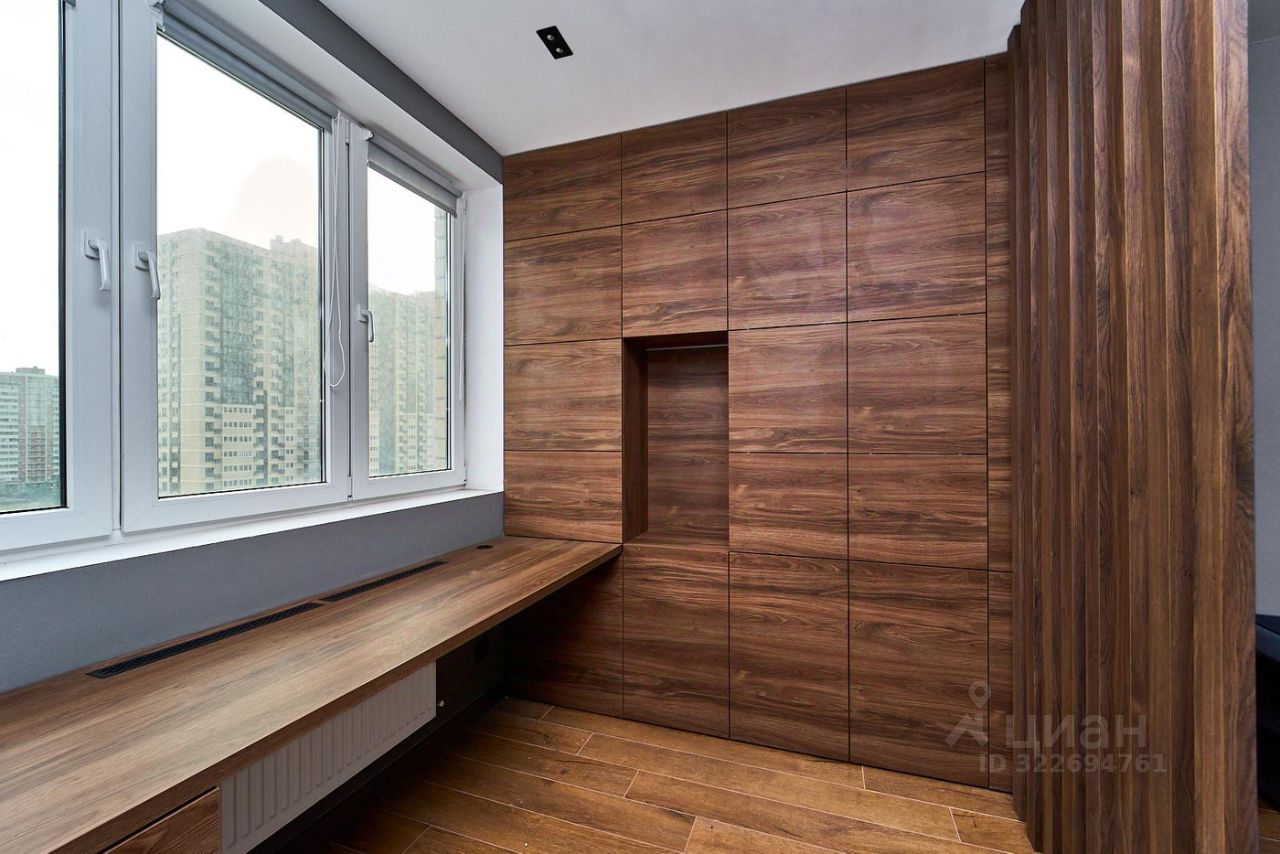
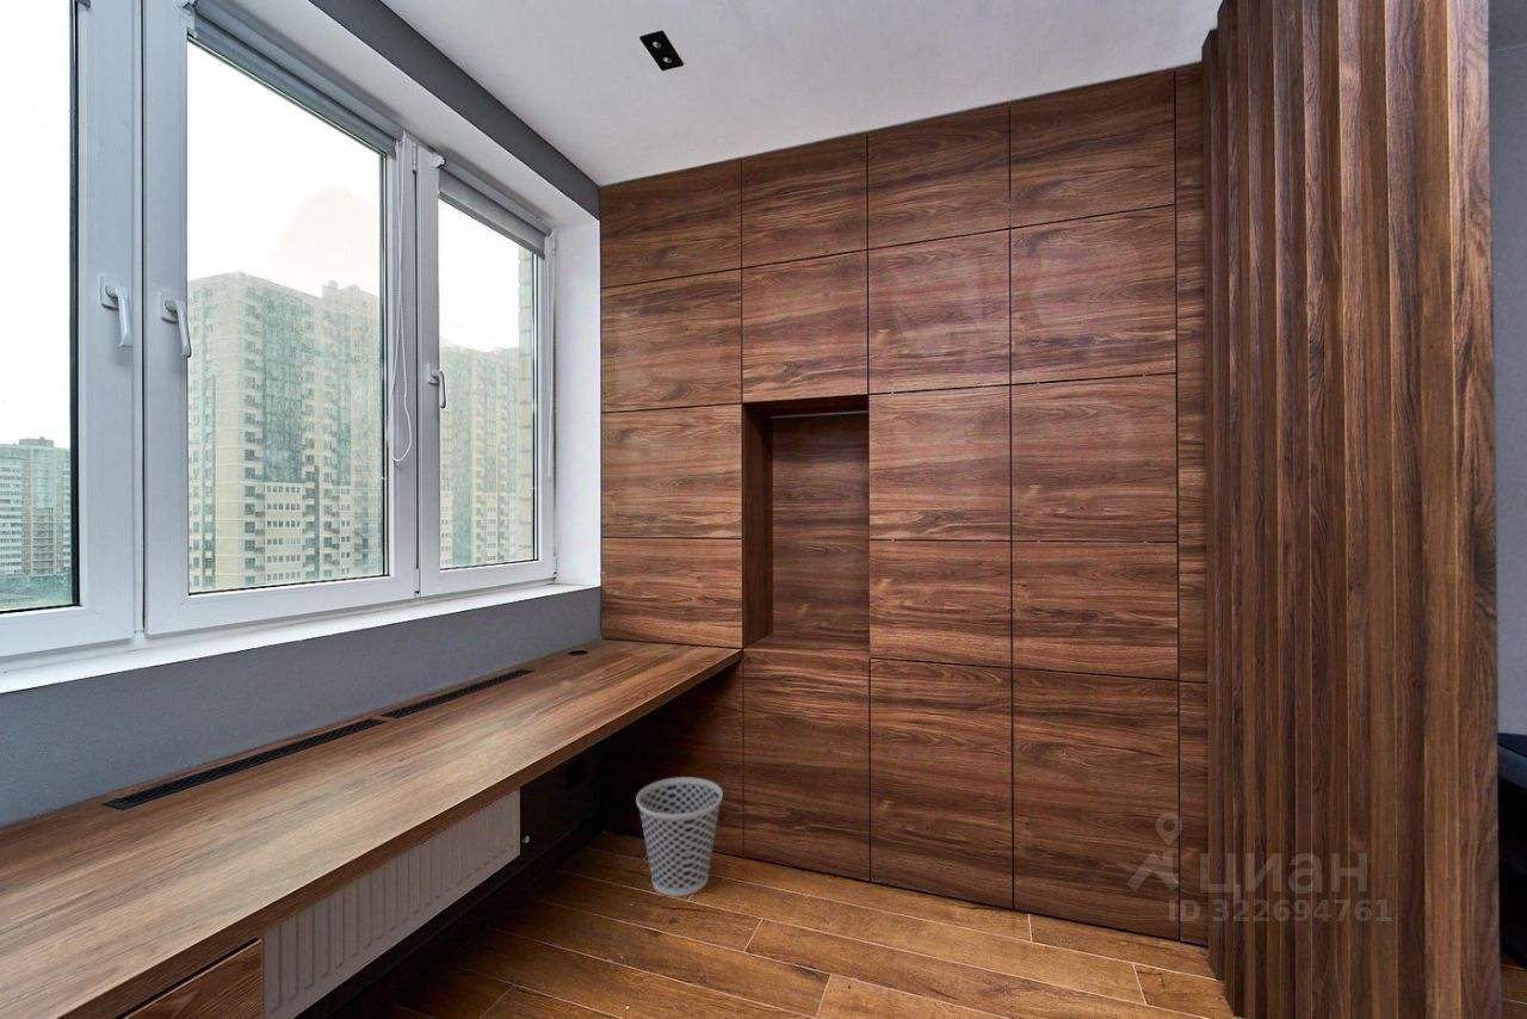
+ wastebasket (680, 836)
